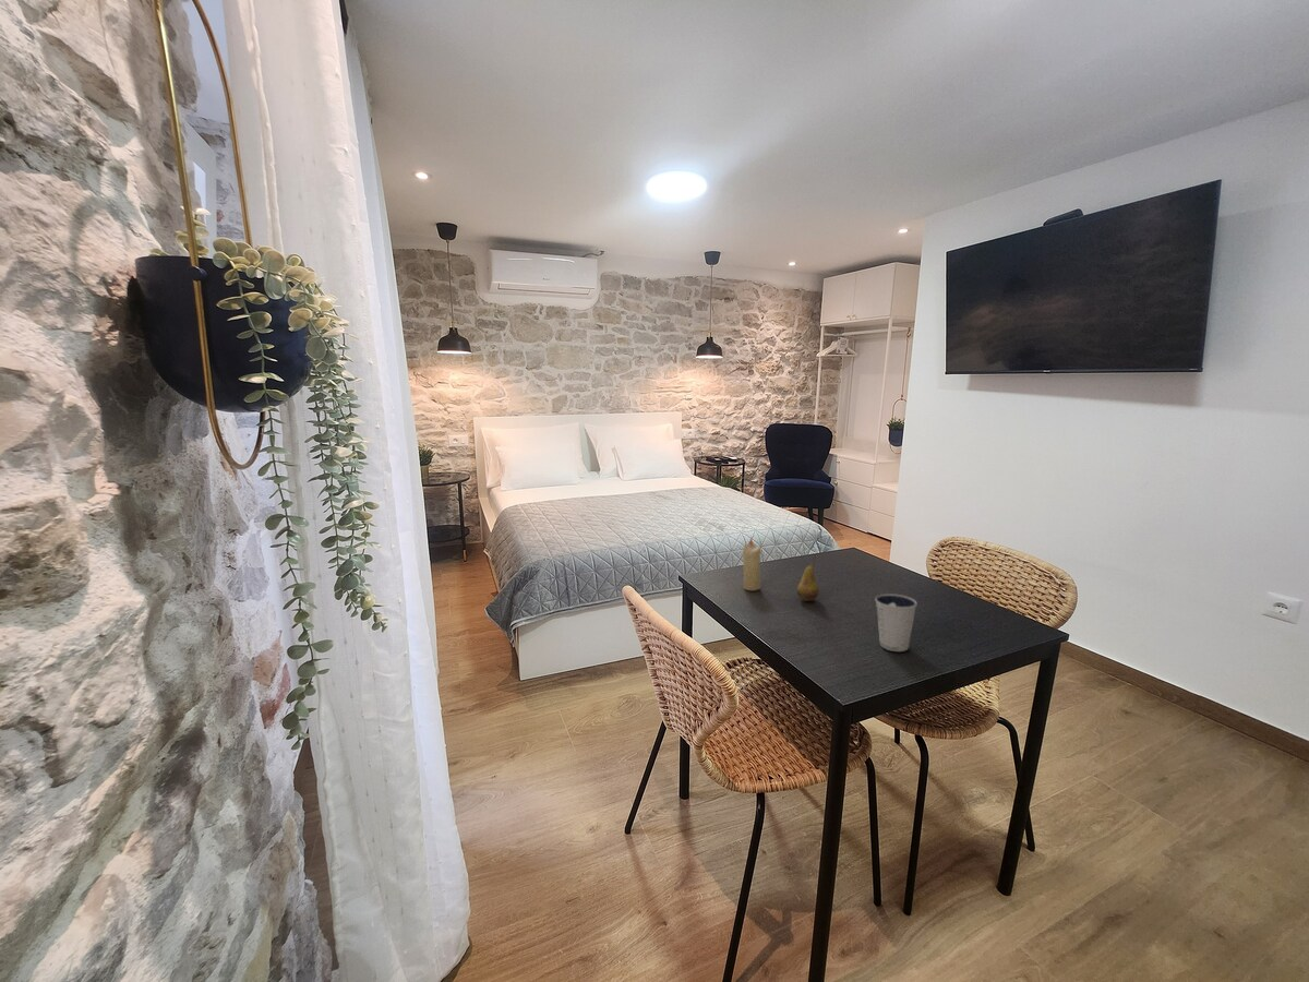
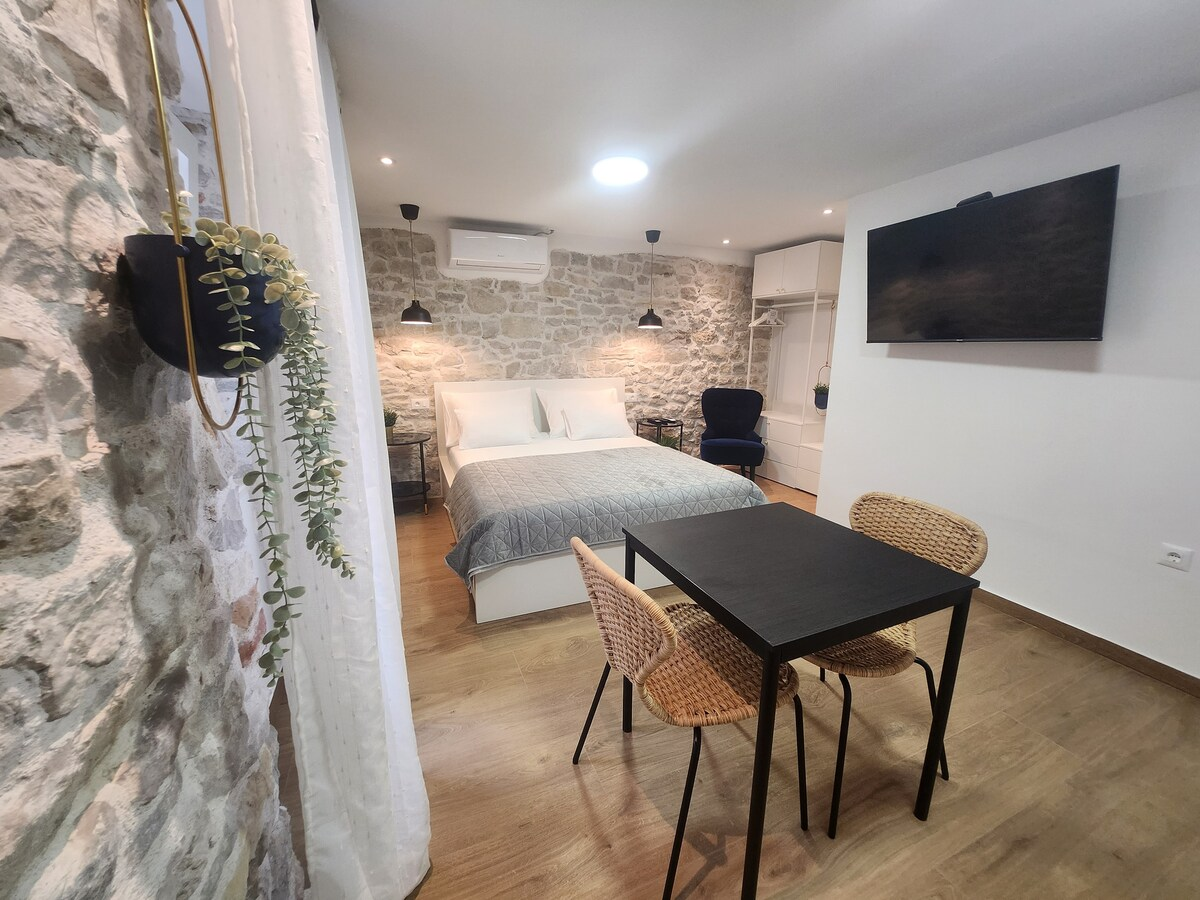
- fruit (807, 578)
- candle (752, 562)
- dixie cup (894, 623)
